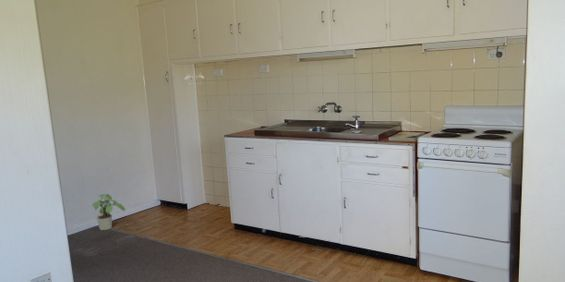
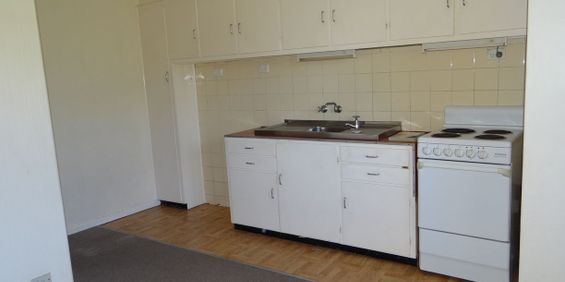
- potted plant (107, 211)
